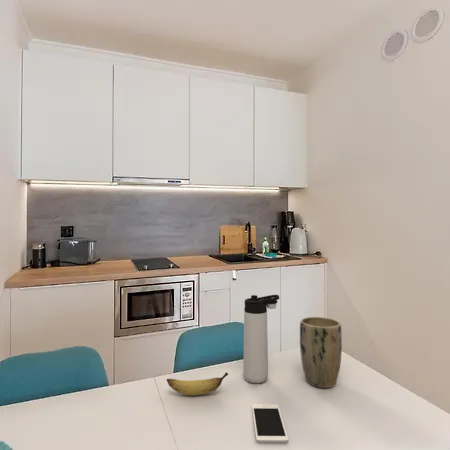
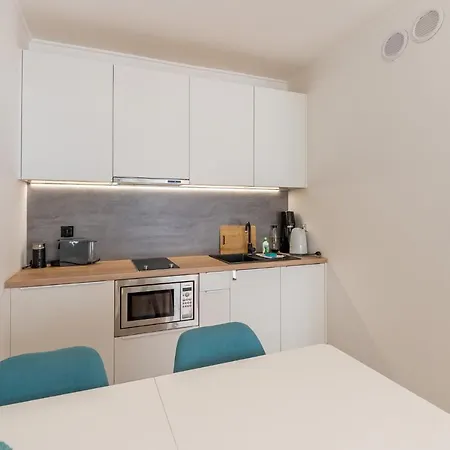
- cell phone (268, 421)
- plant pot (320, 351)
- banana (197, 383)
- thermos bottle (261, 336)
